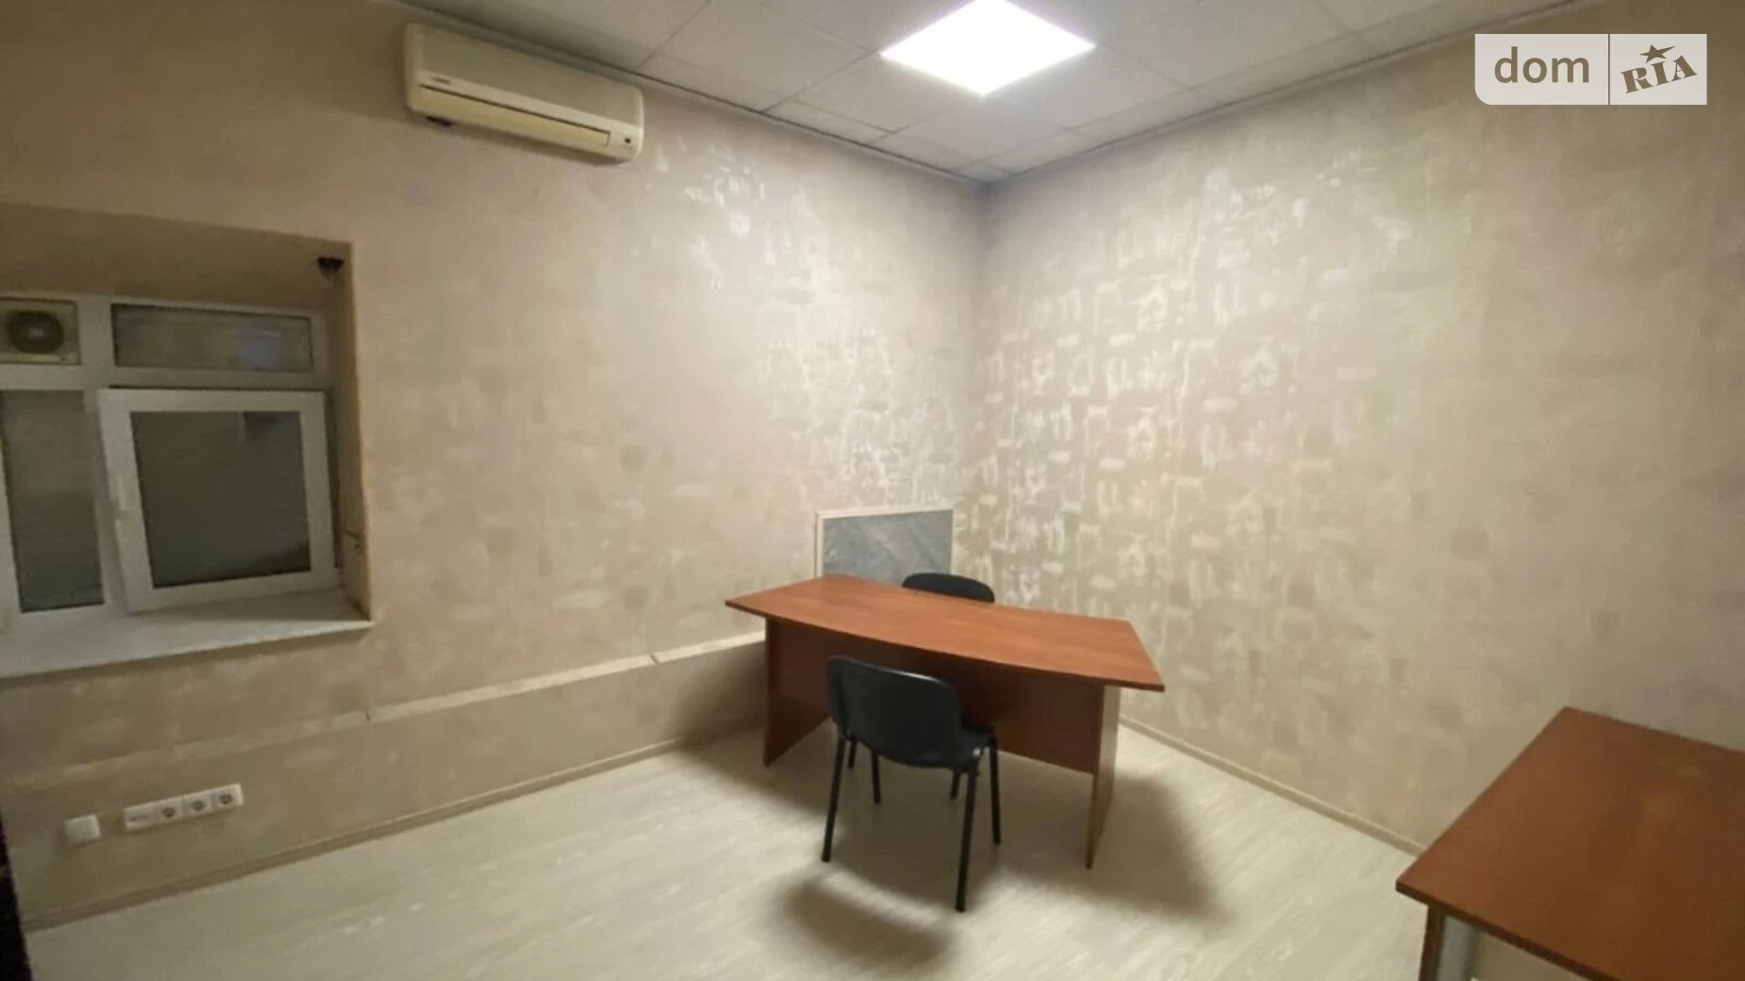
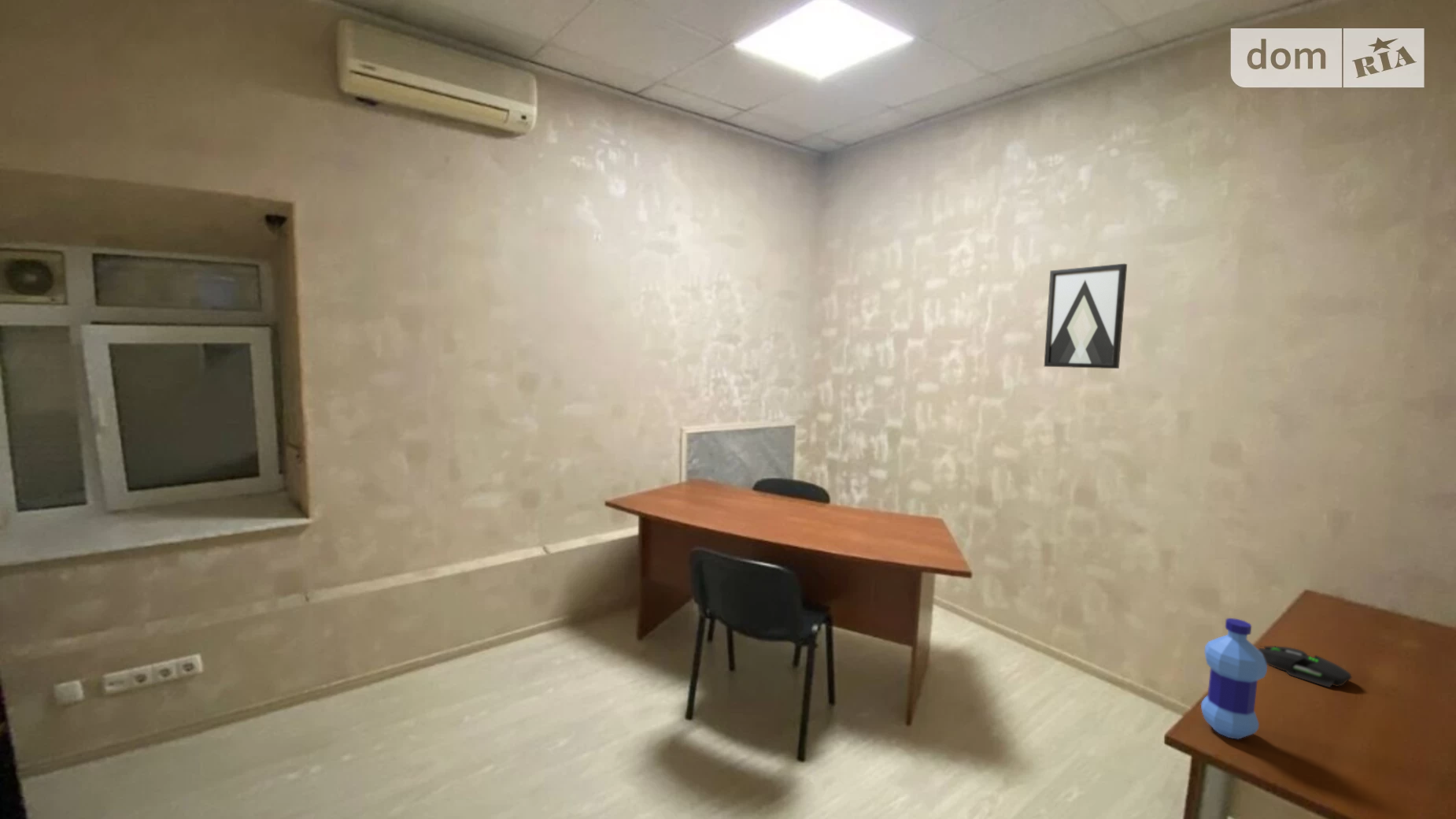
+ wall art (1083, 317)
+ water bottle (1232, 677)
+ mouse (1303, 662)
